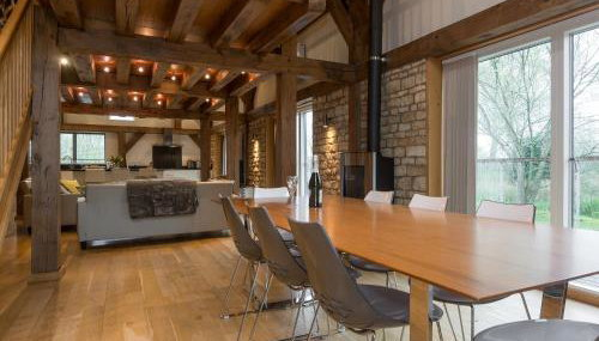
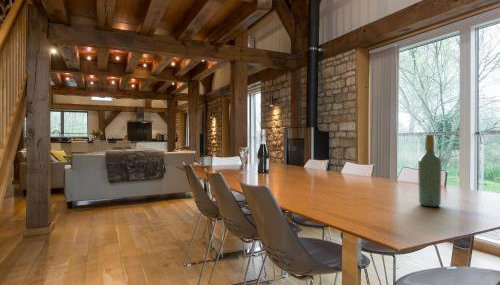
+ wine bottle (429, 170)
